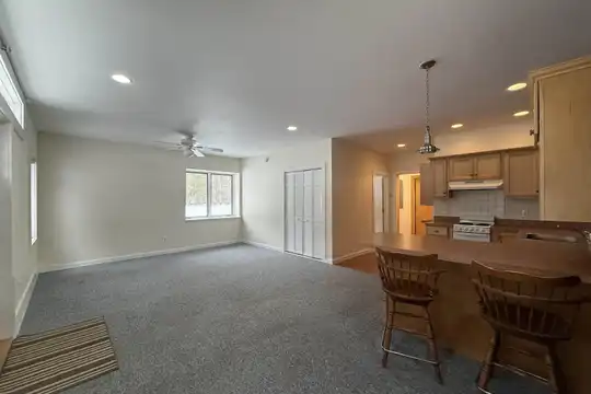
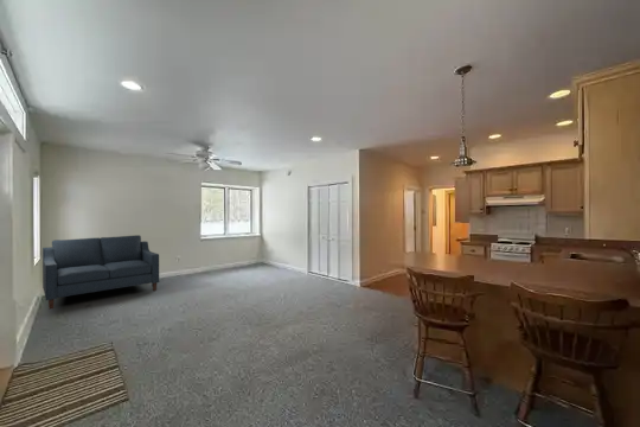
+ sofa (103, 266)
